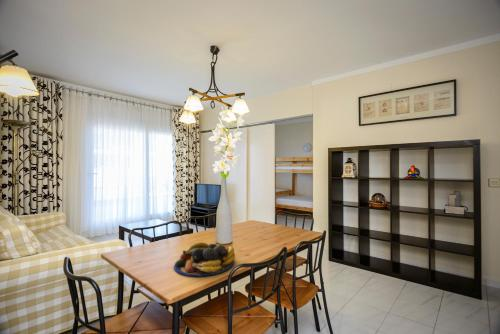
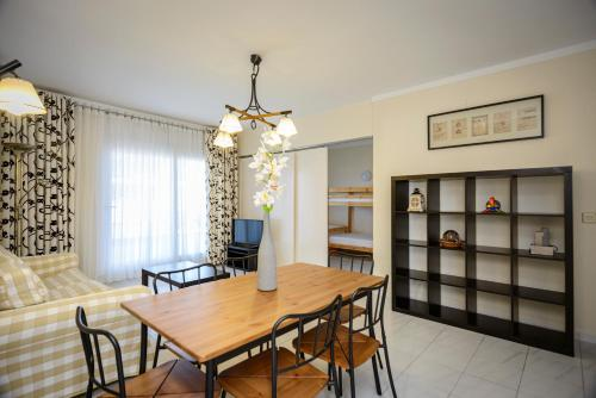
- fruit bowl (204, 253)
